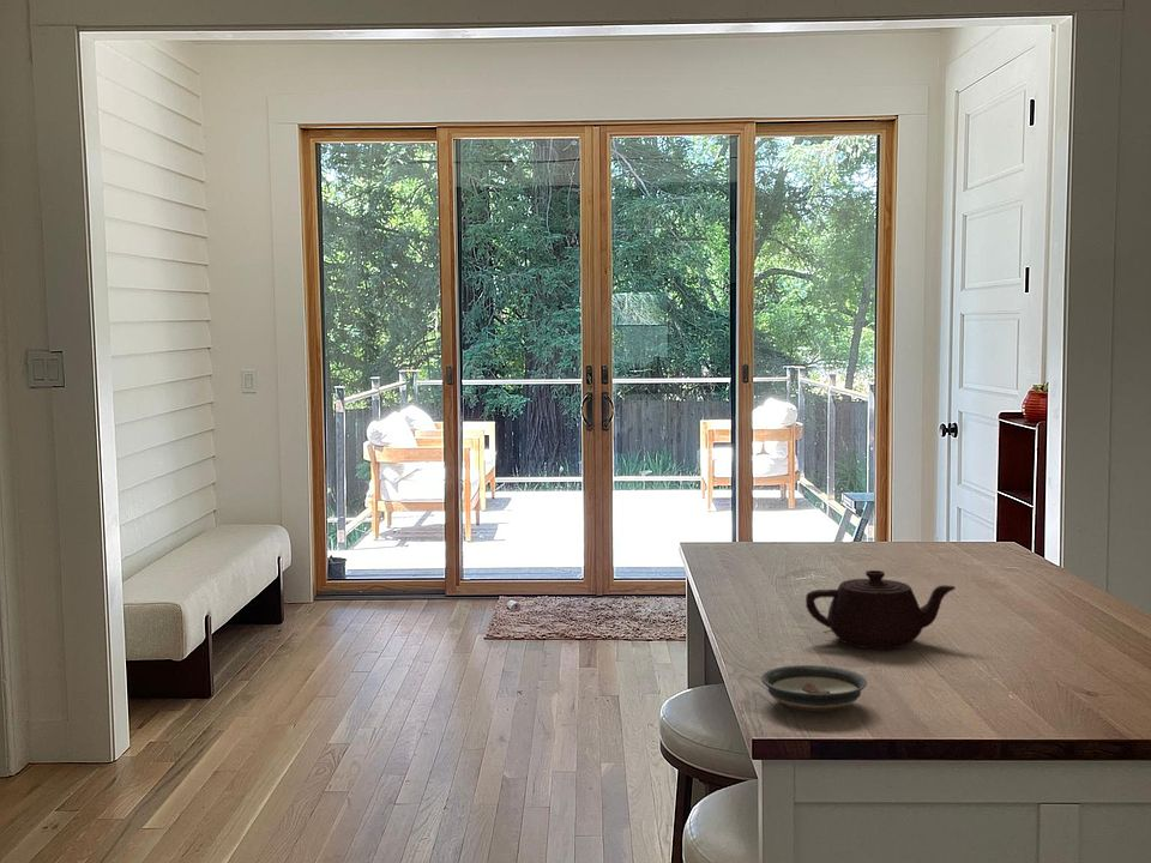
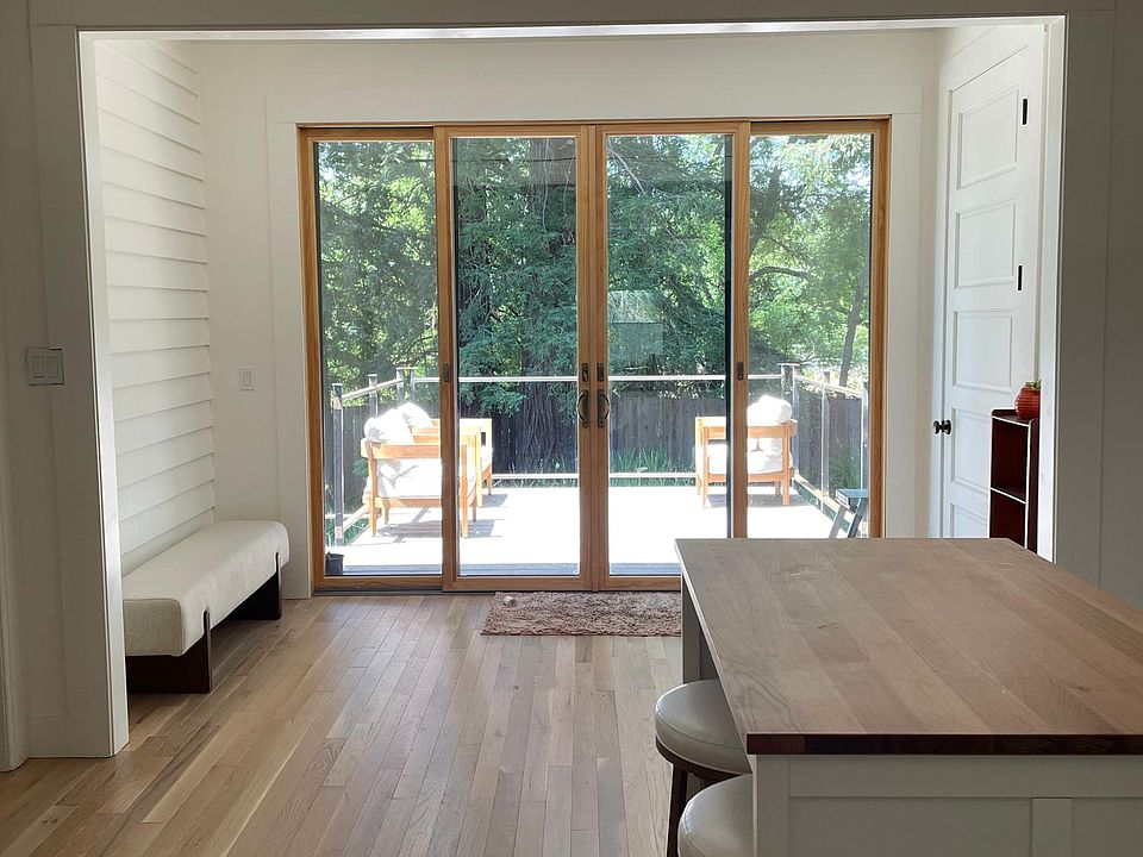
- saucer (813, 690)
- teapot (879, 606)
